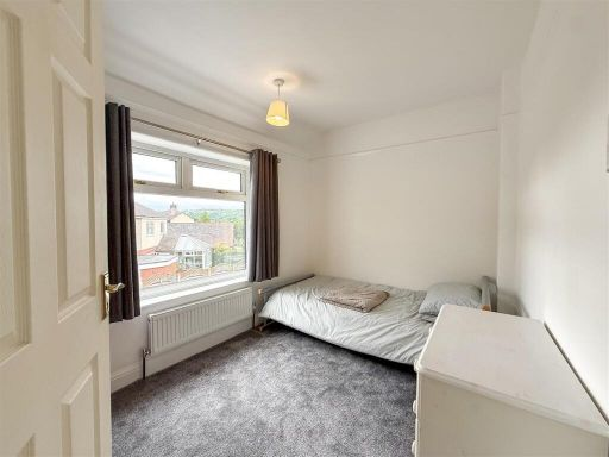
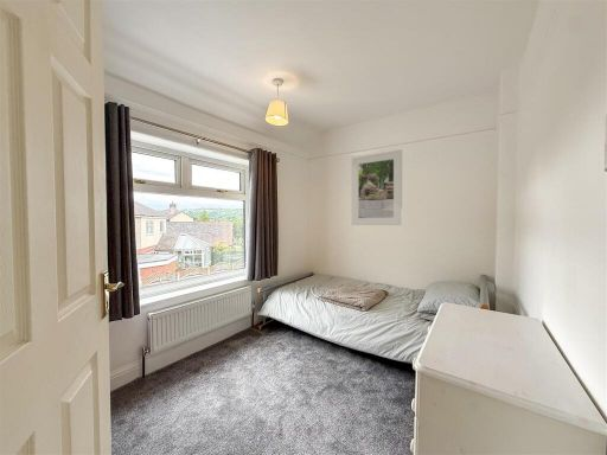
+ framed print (375, 190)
